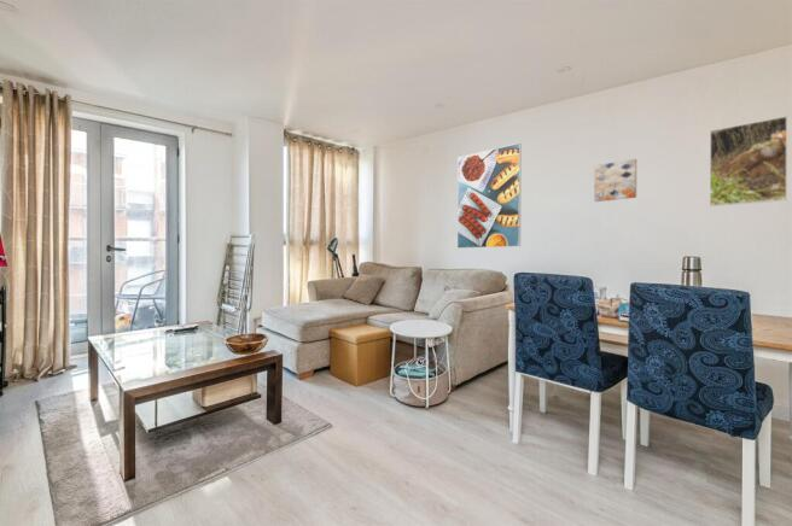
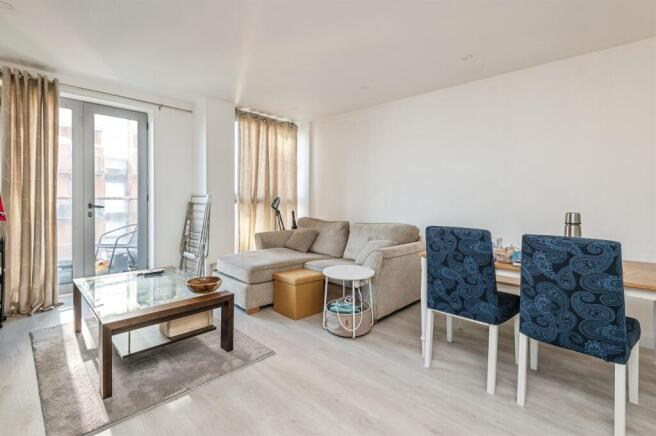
- wall art (615, 181)
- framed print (746, 163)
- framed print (487, 199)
